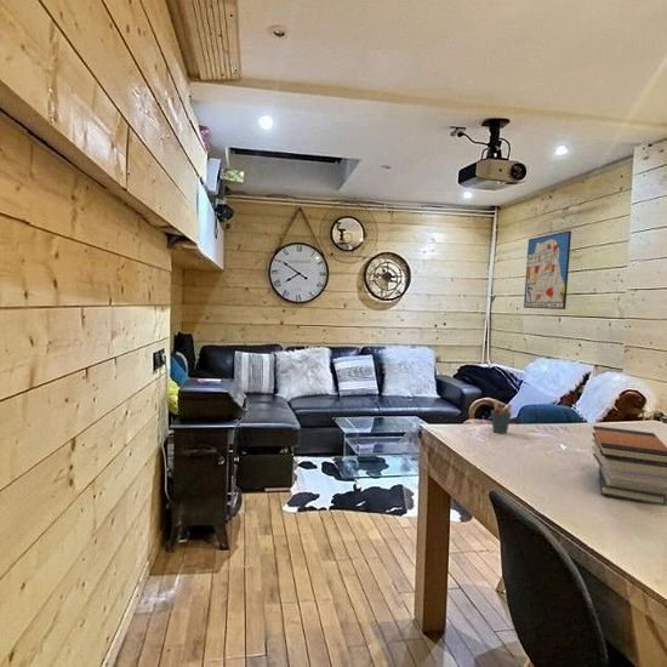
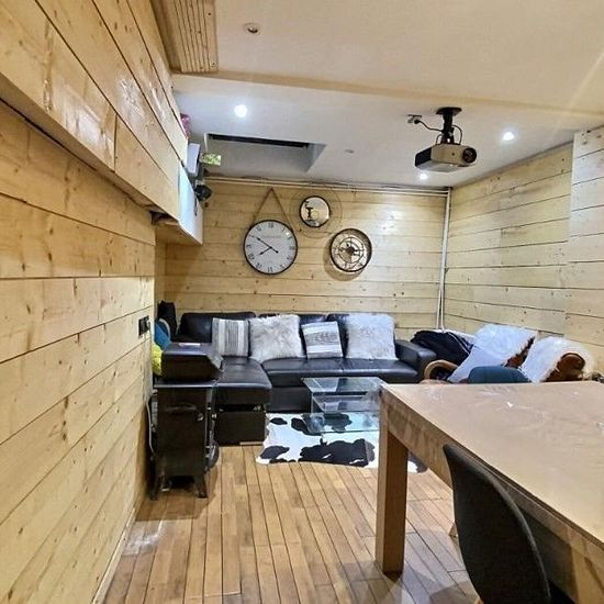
- pen holder (501, 416)
- book stack (629, 462)
- wall art (545, 272)
